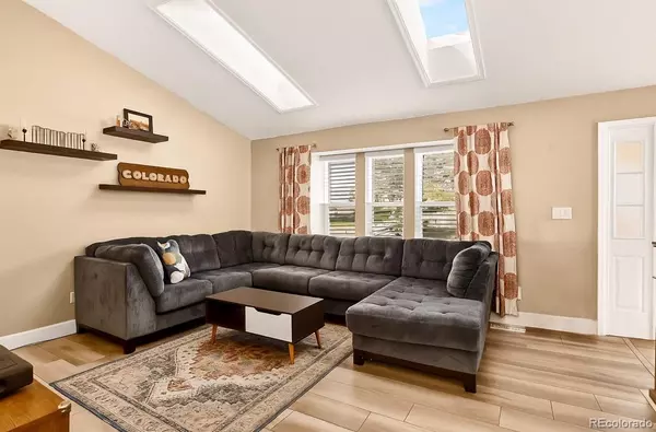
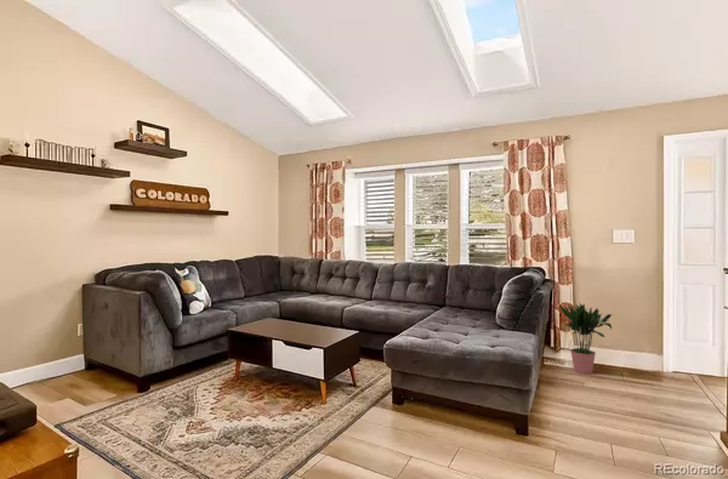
+ potted plant (586, 335)
